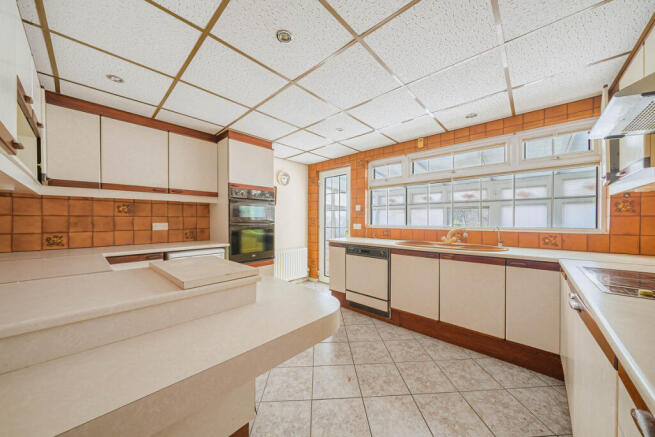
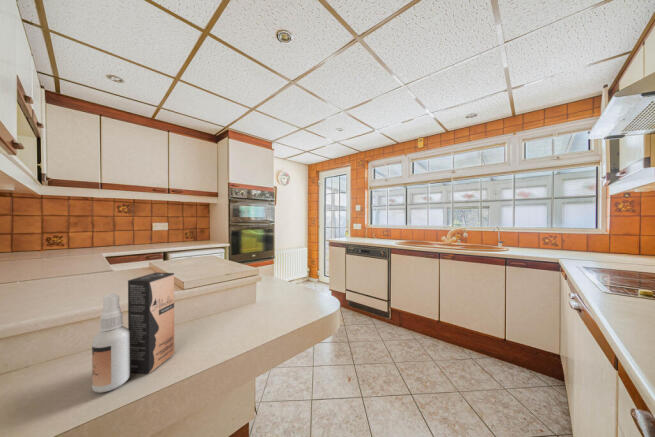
+ spray bottle (137, 325)
